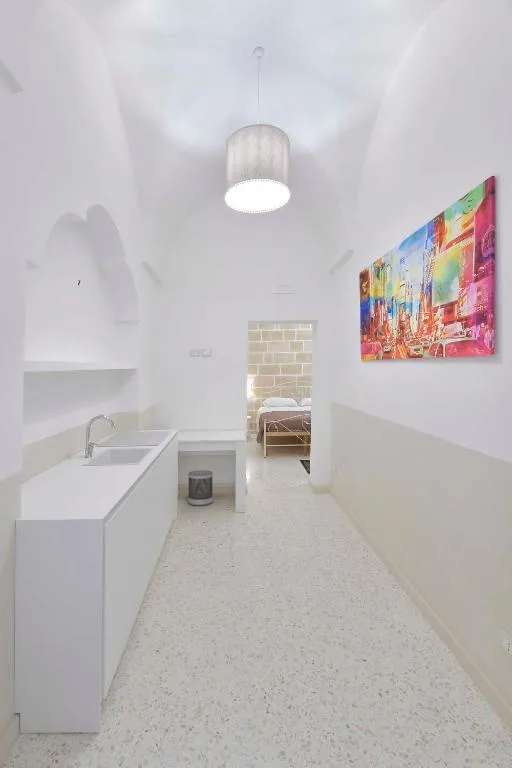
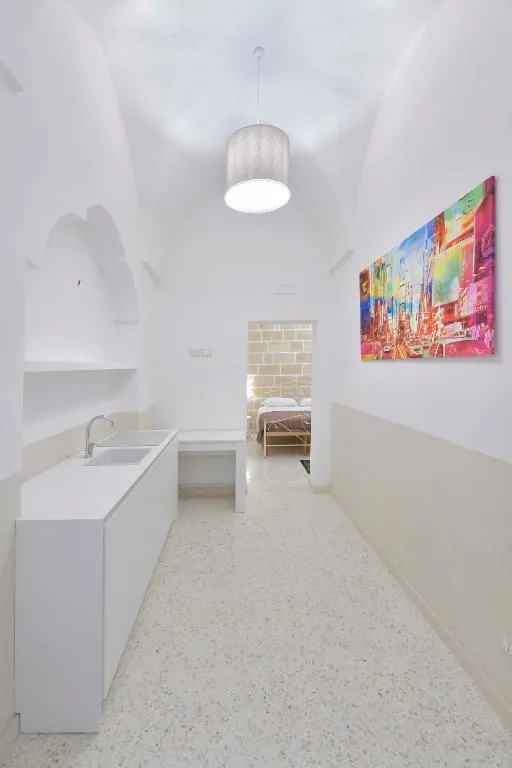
- wastebasket (200, 487)
